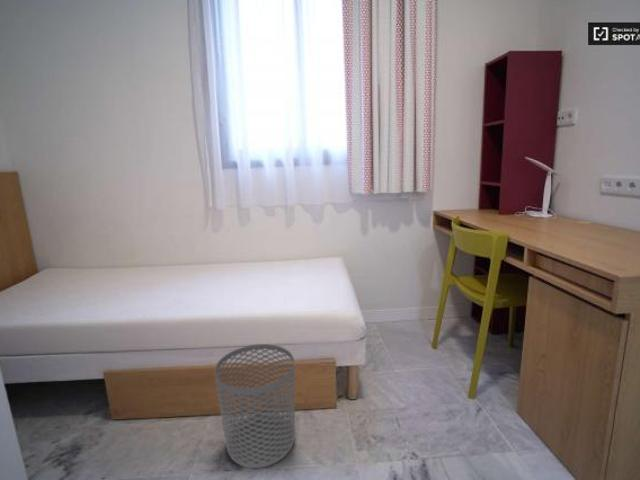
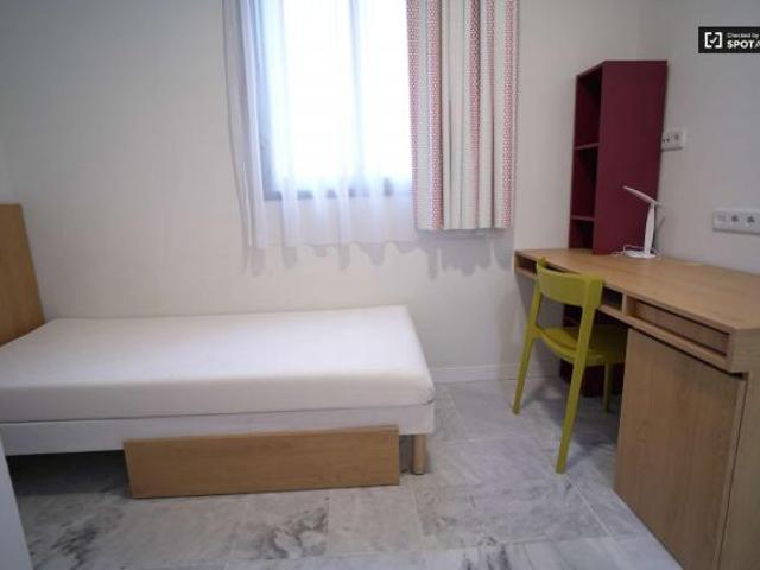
- waste bin (258, 403)
